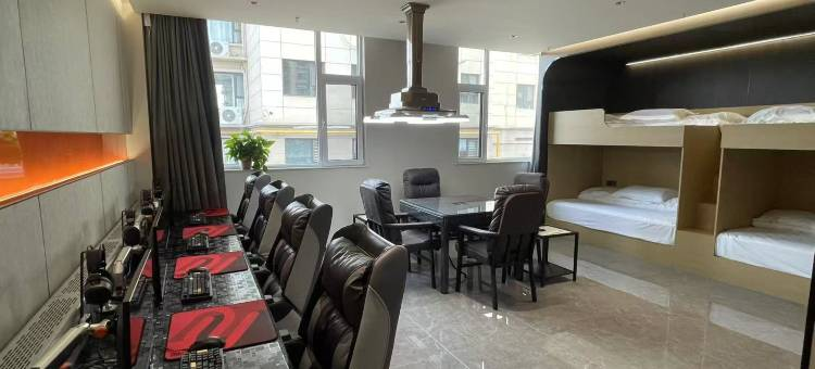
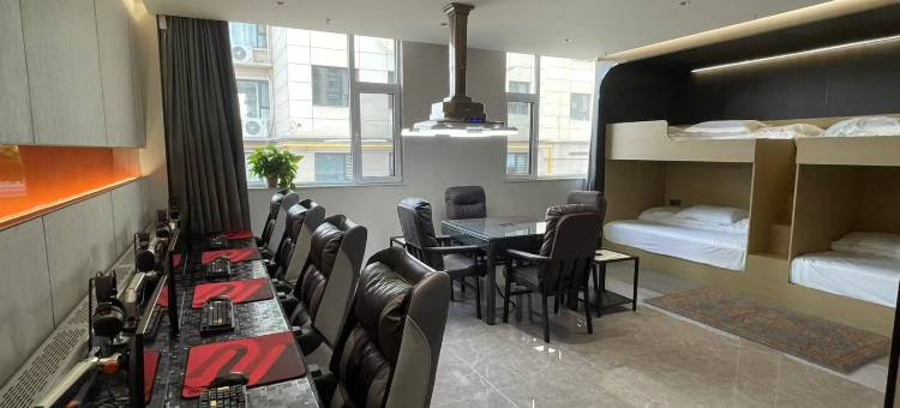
+ rug (760, 319)
